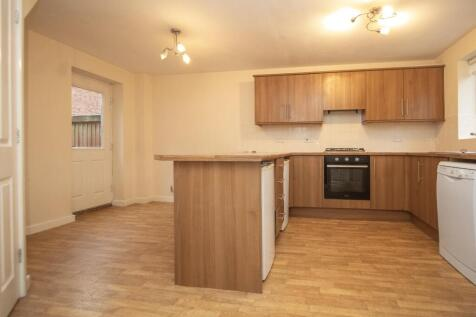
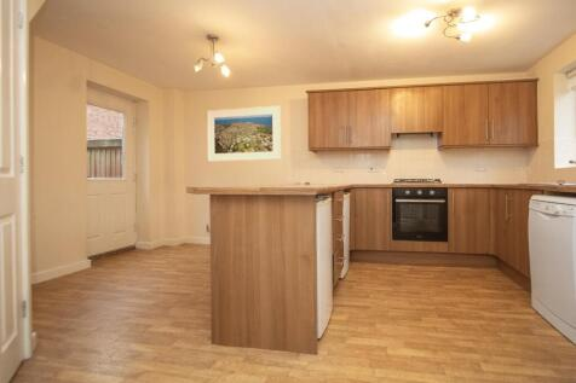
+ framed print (242, 134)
